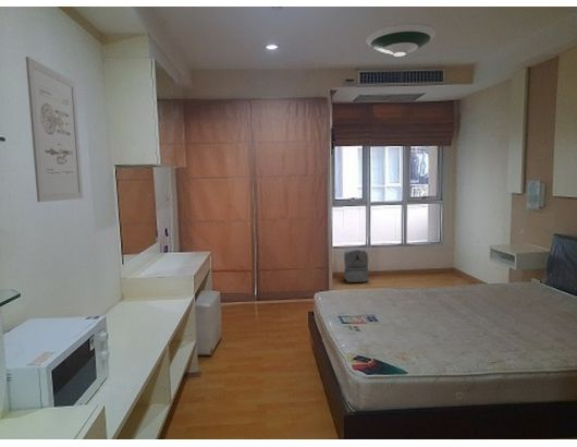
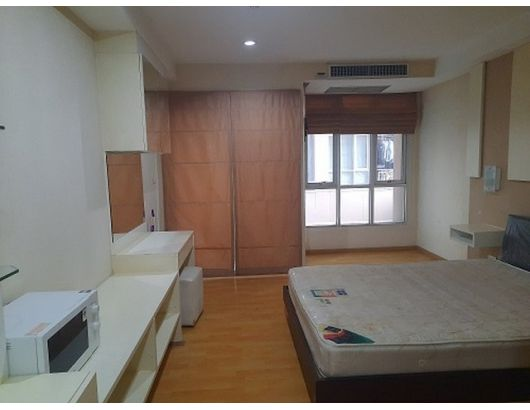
- wall art (58, 136)
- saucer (400, 46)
- backpack (355, 264)
